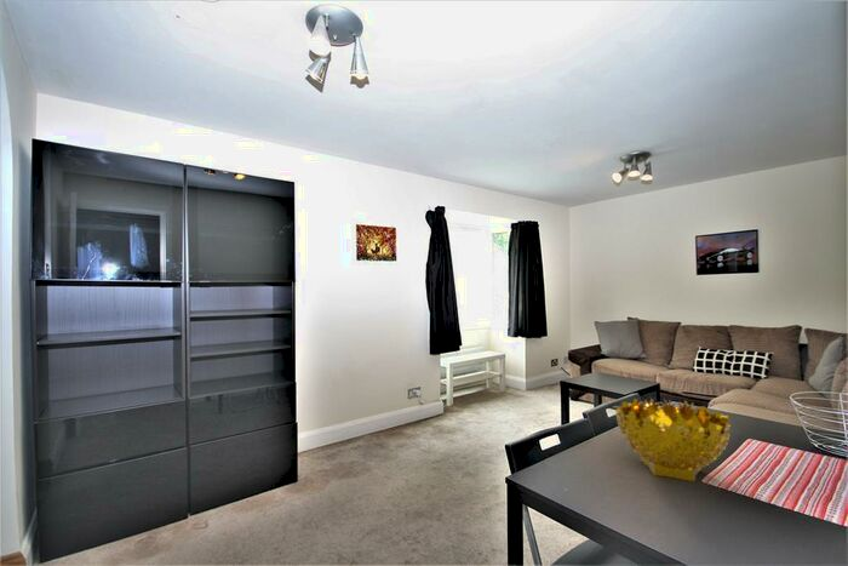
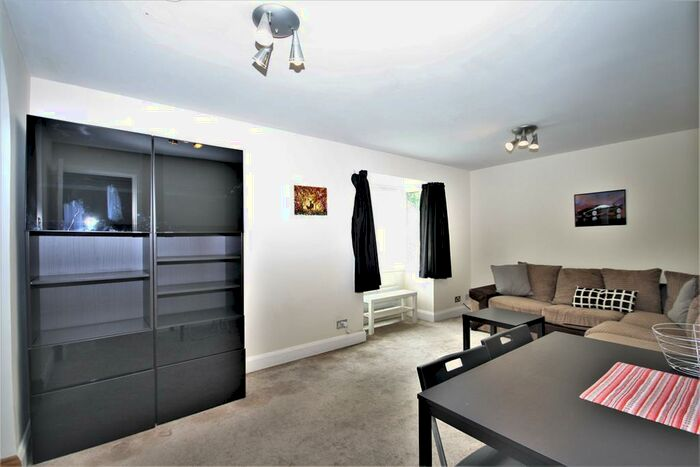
- decorative bowl (669, 436)
